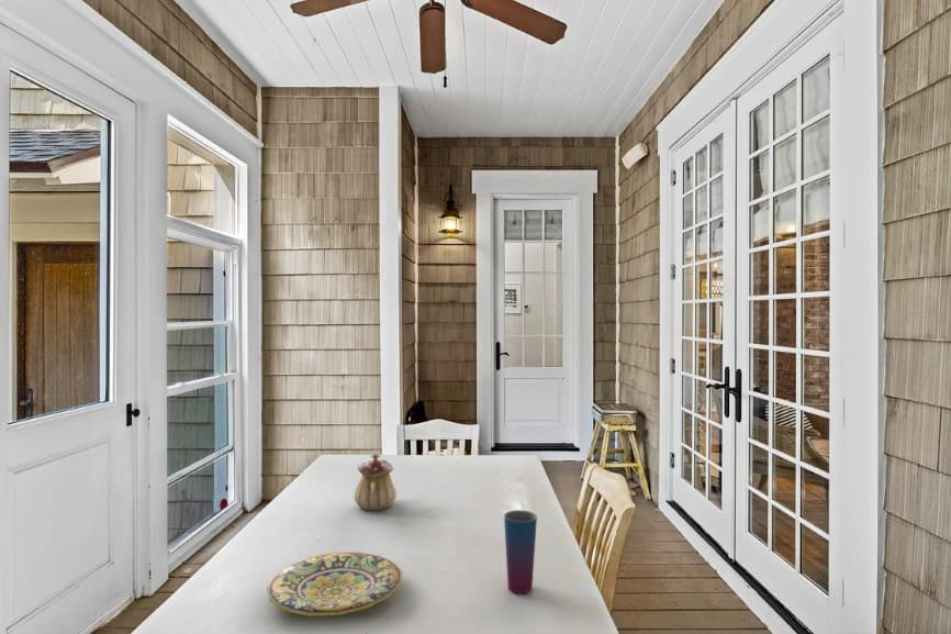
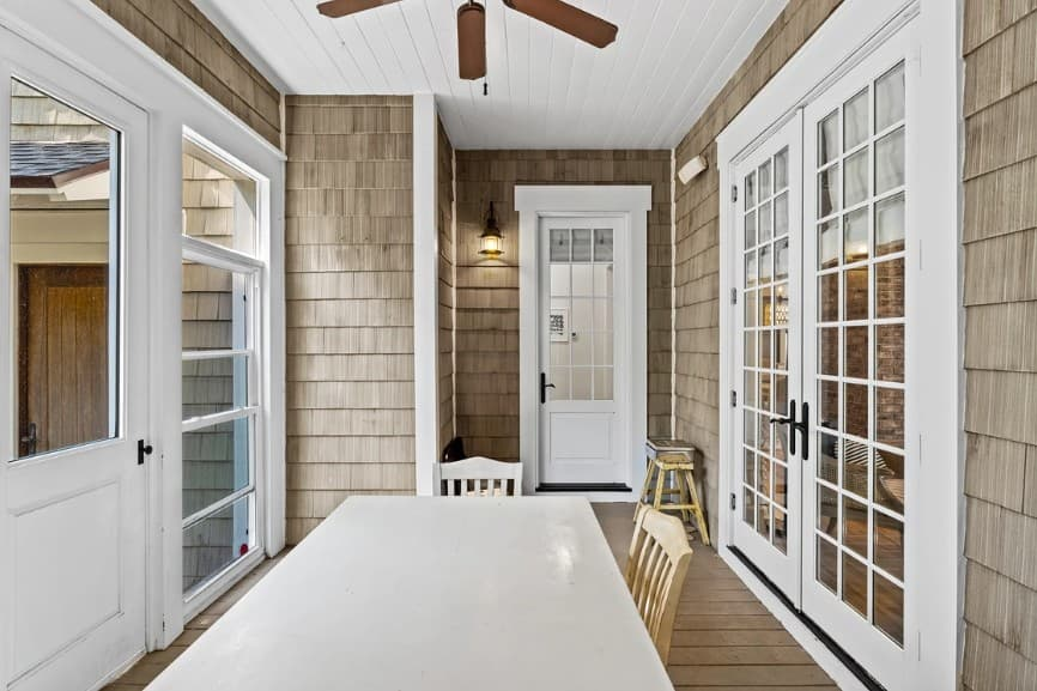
- plate (336, 586)
- cup (519, 552)
- teapot (374, 480)
